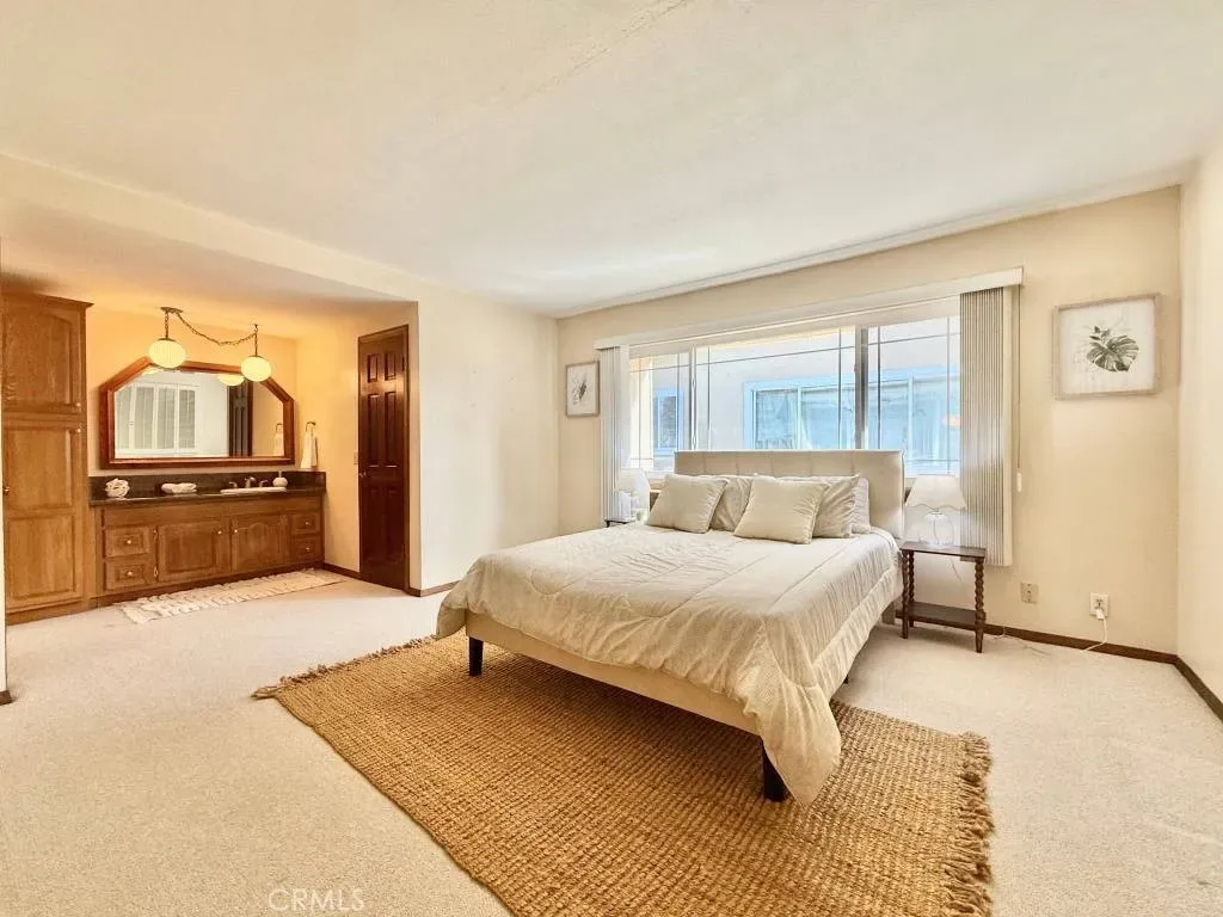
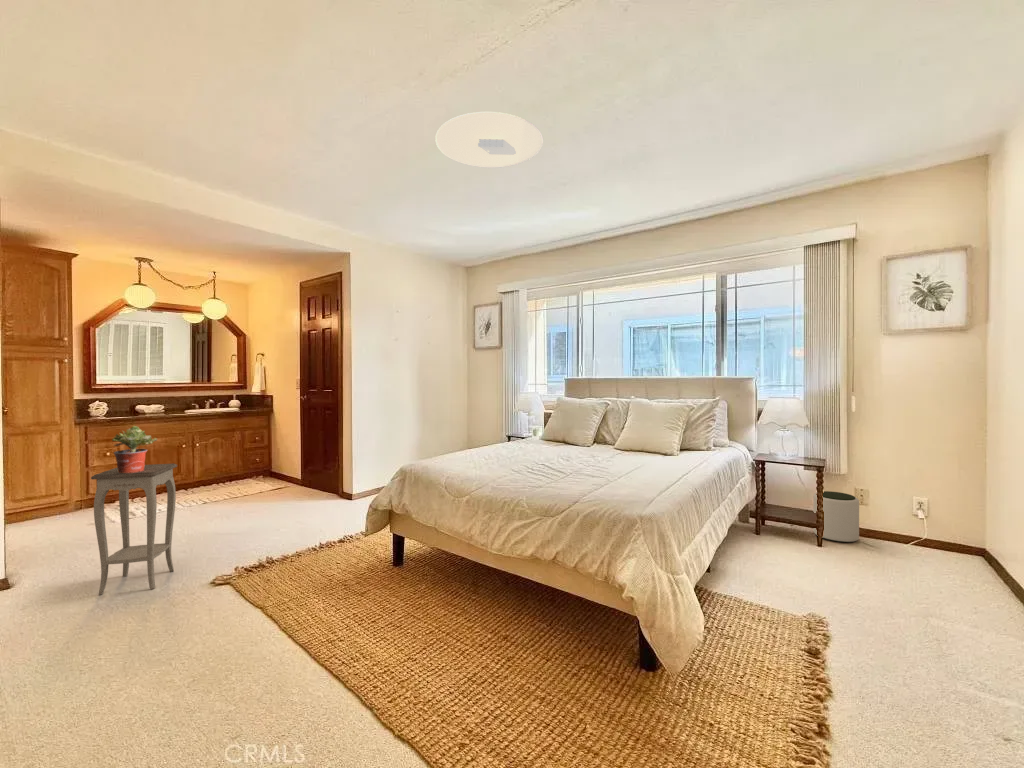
+ accent table (128, 525)
+ ceiling light (489, 138)
+ plant pot (835, 515)
+ potted plant (135, 448)
